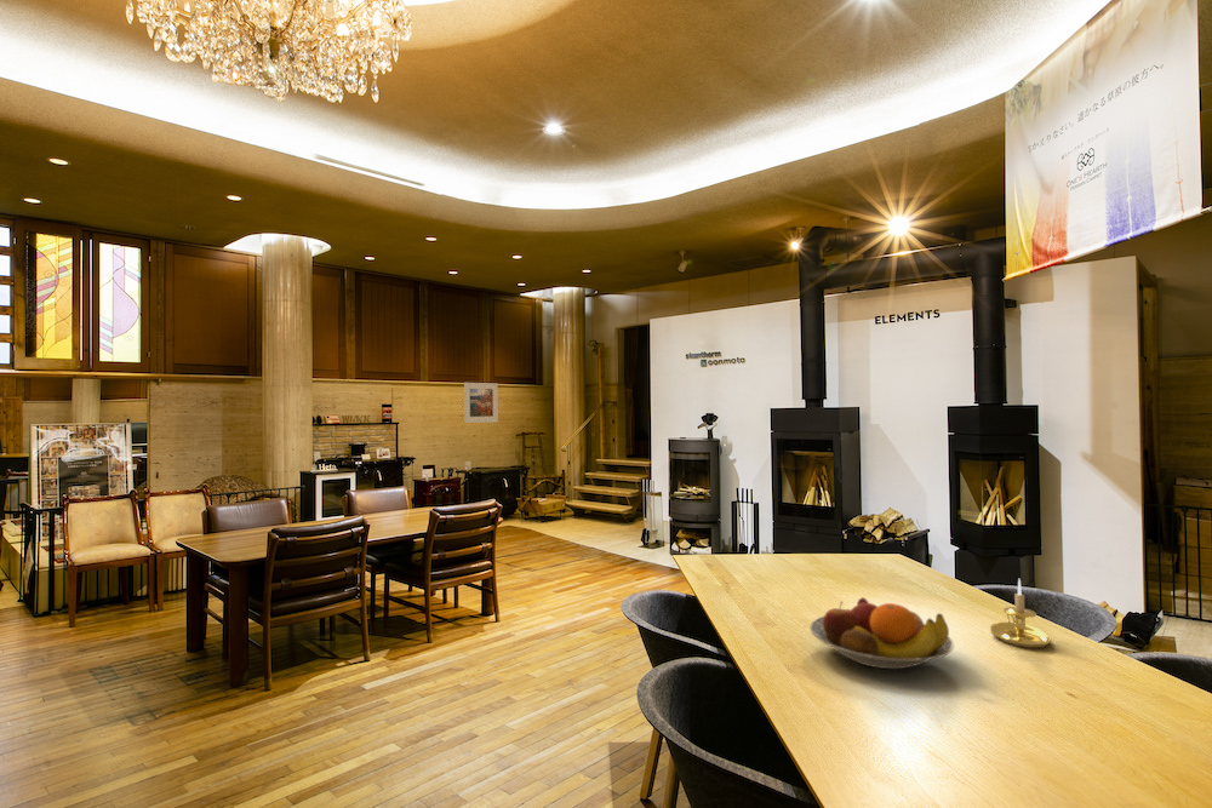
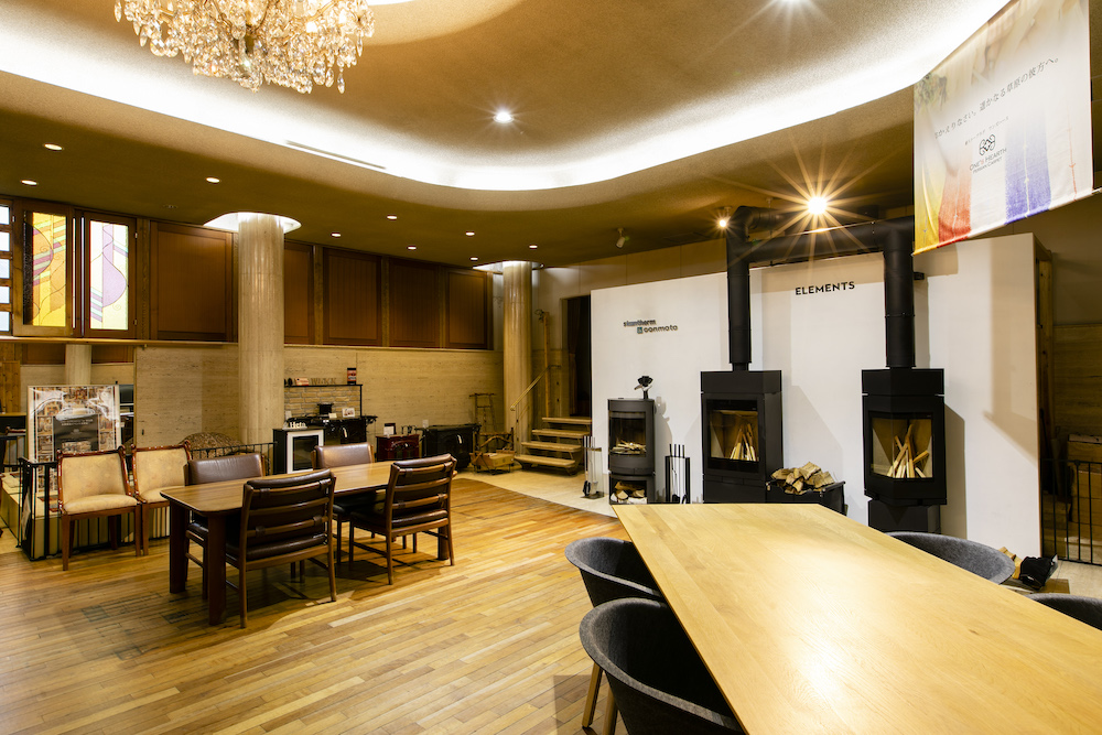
- fruit bowl (879, 628)
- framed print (481, 402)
- candle holder (1018, 607)
